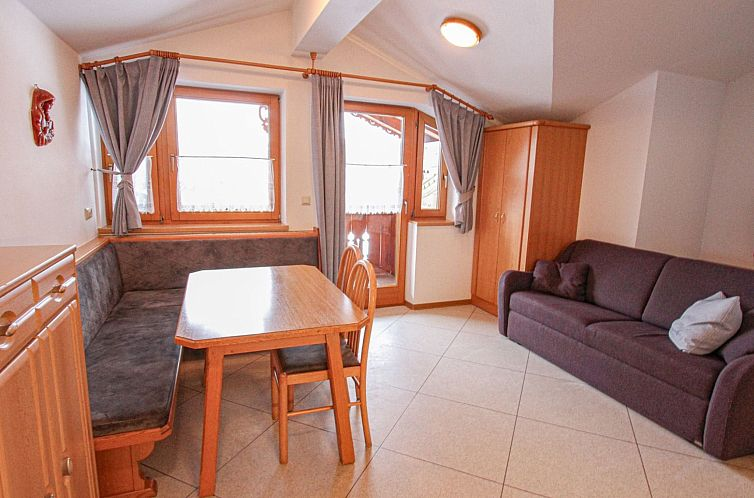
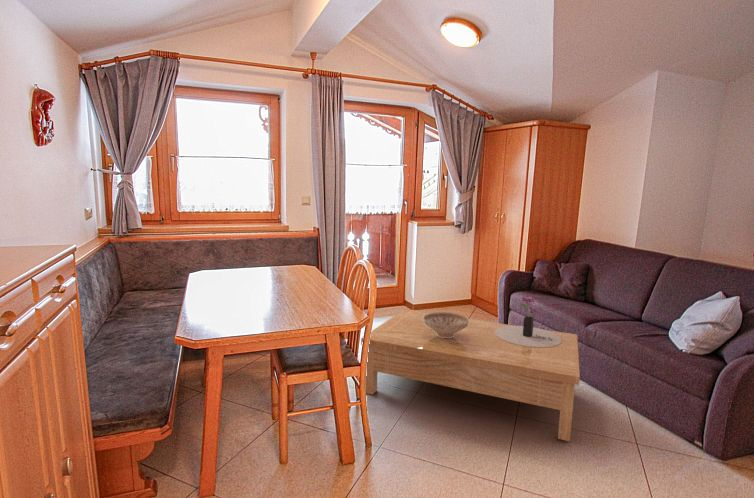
+ coffee table (470, 363)
+ potted flower (528, 316)
+ decorative bowl (445, 326)
